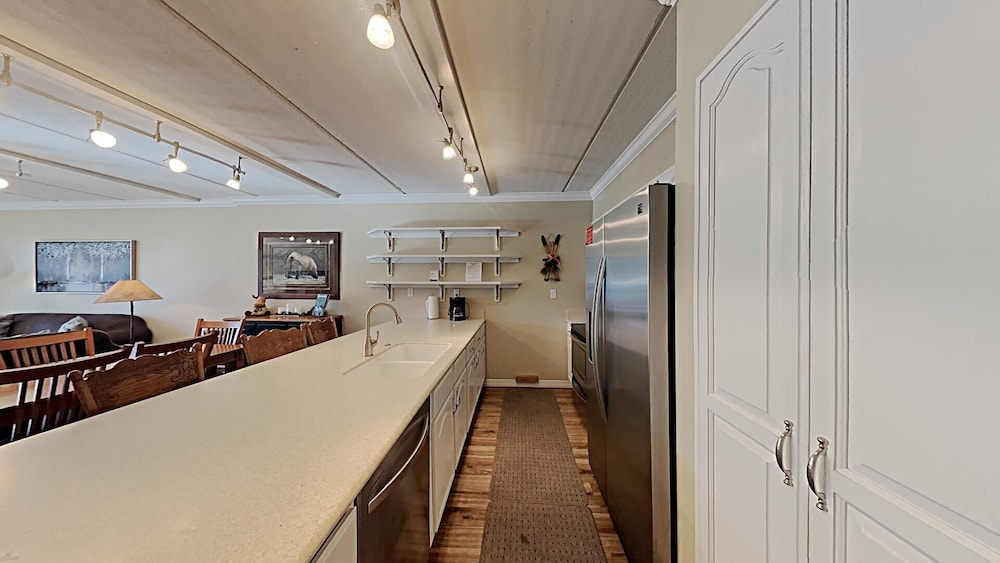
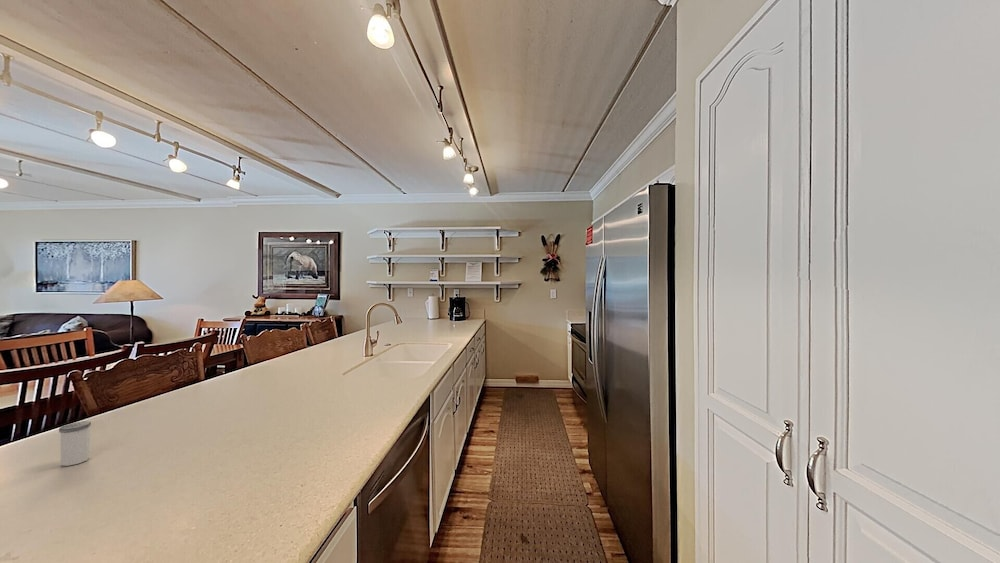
+ salt shaker (75, 443)
